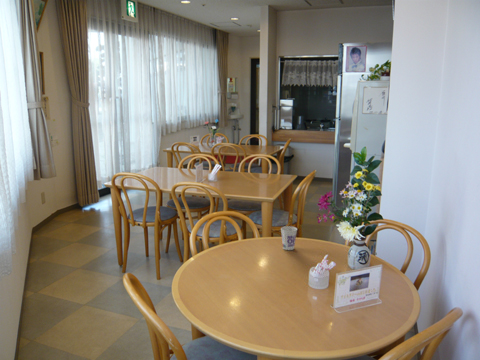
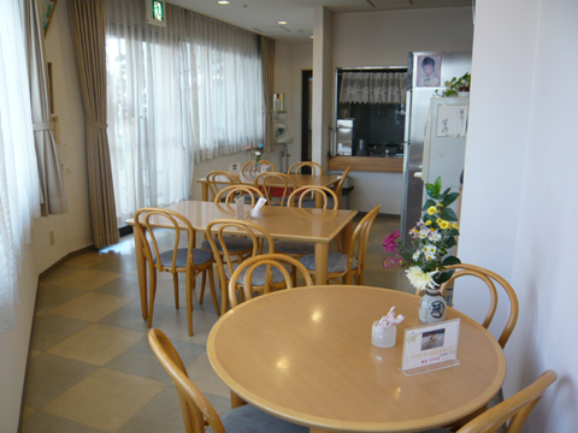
- cup (288, 238)
